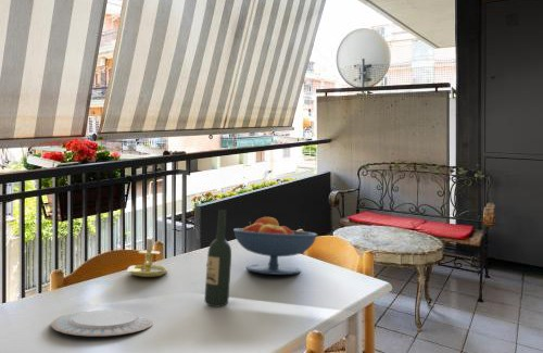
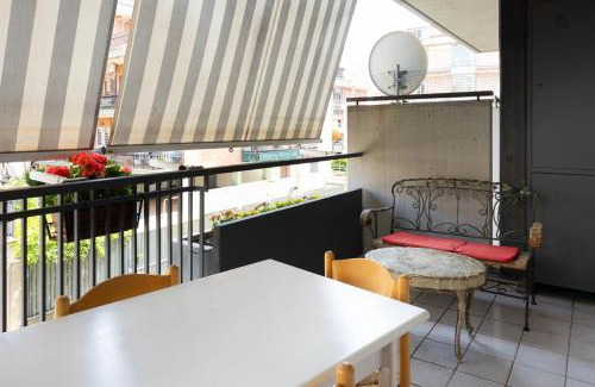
- fruit bowl (274, 243)
- chinaware (105, 319)
- wine bottle (219, 256)
- candle holder (149, 249)
